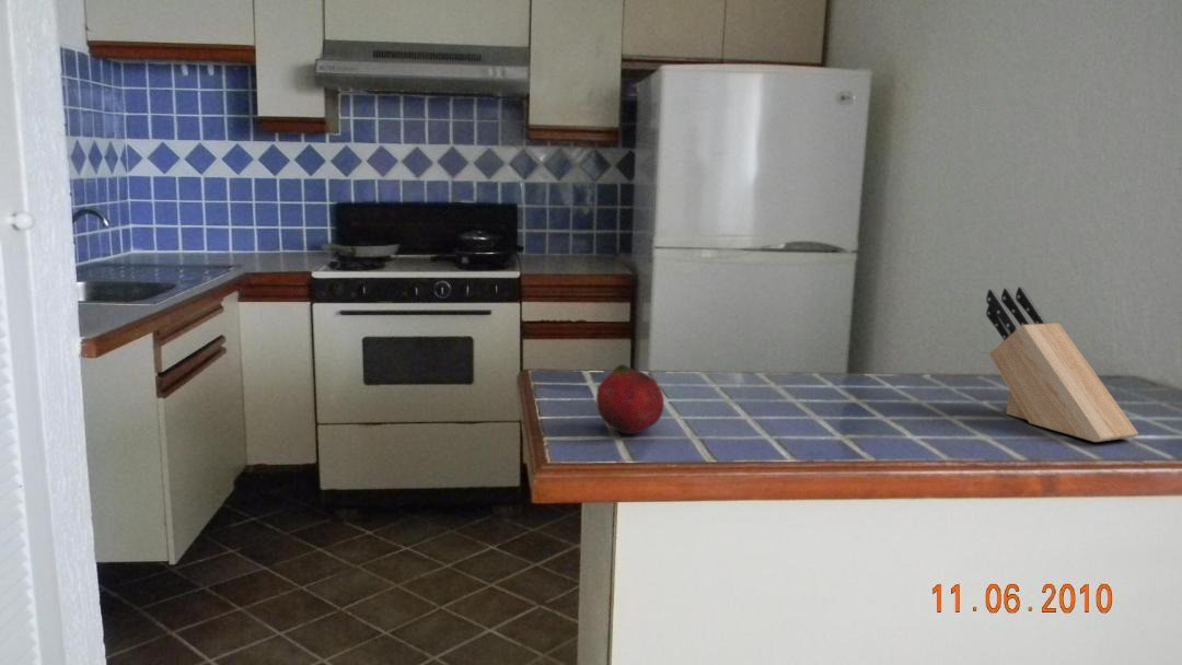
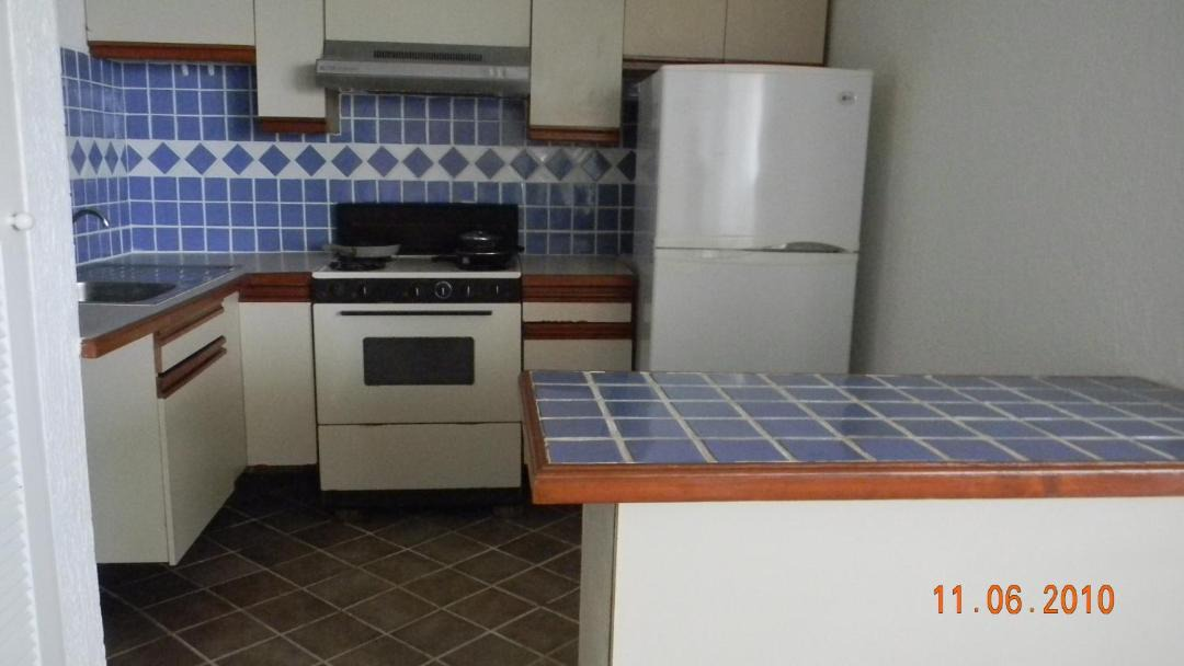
- fruit (629, 397)
- knife block (1053, 358)
